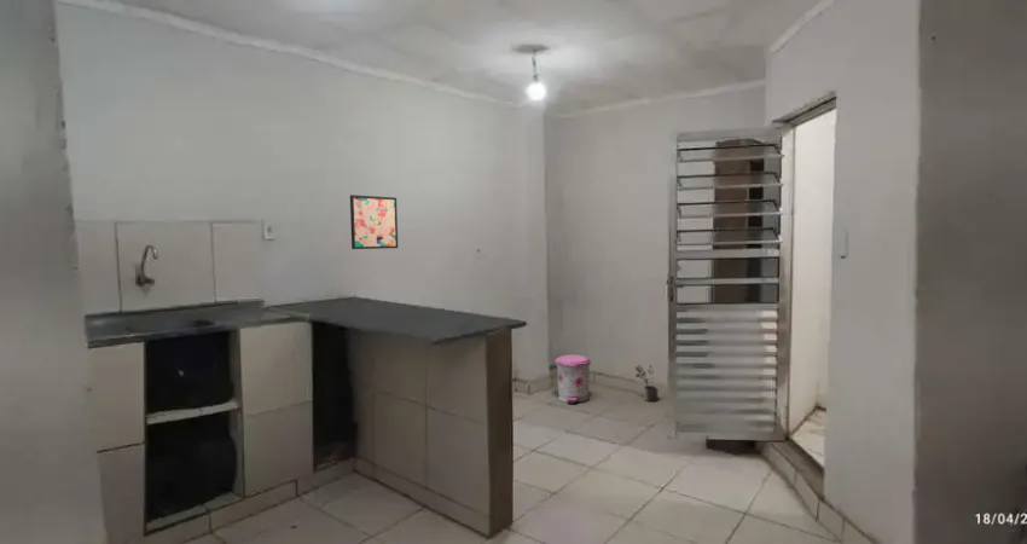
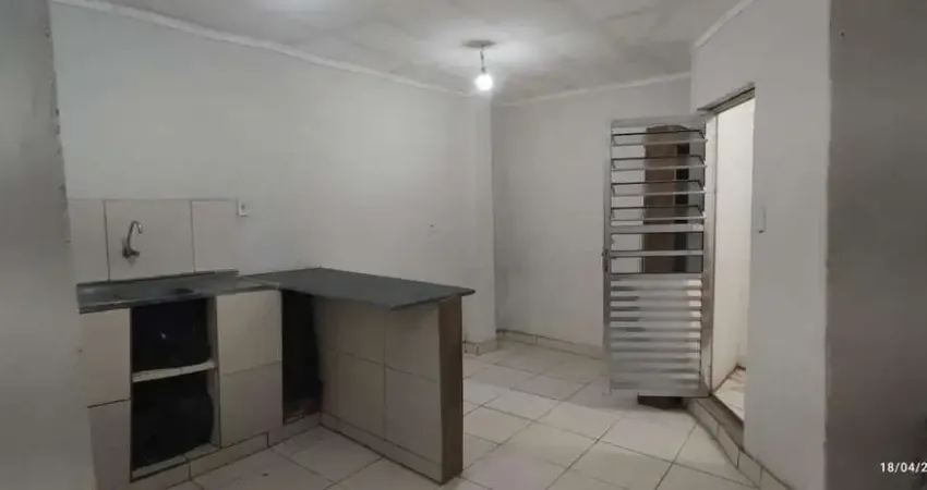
- wall art (375, 222)
- trash can (573, 377)
- potted plant (646, 382)
